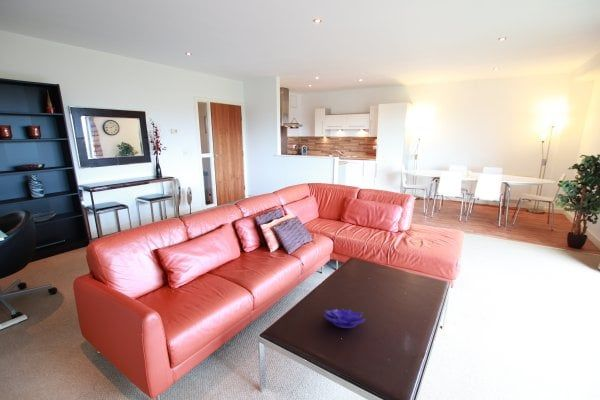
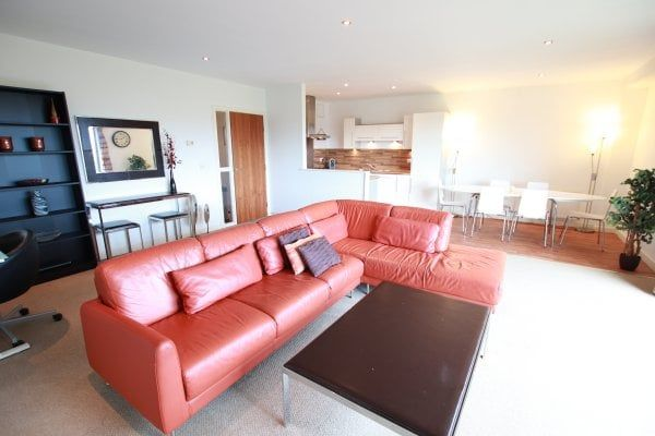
- decorative bowl (344, 314)
